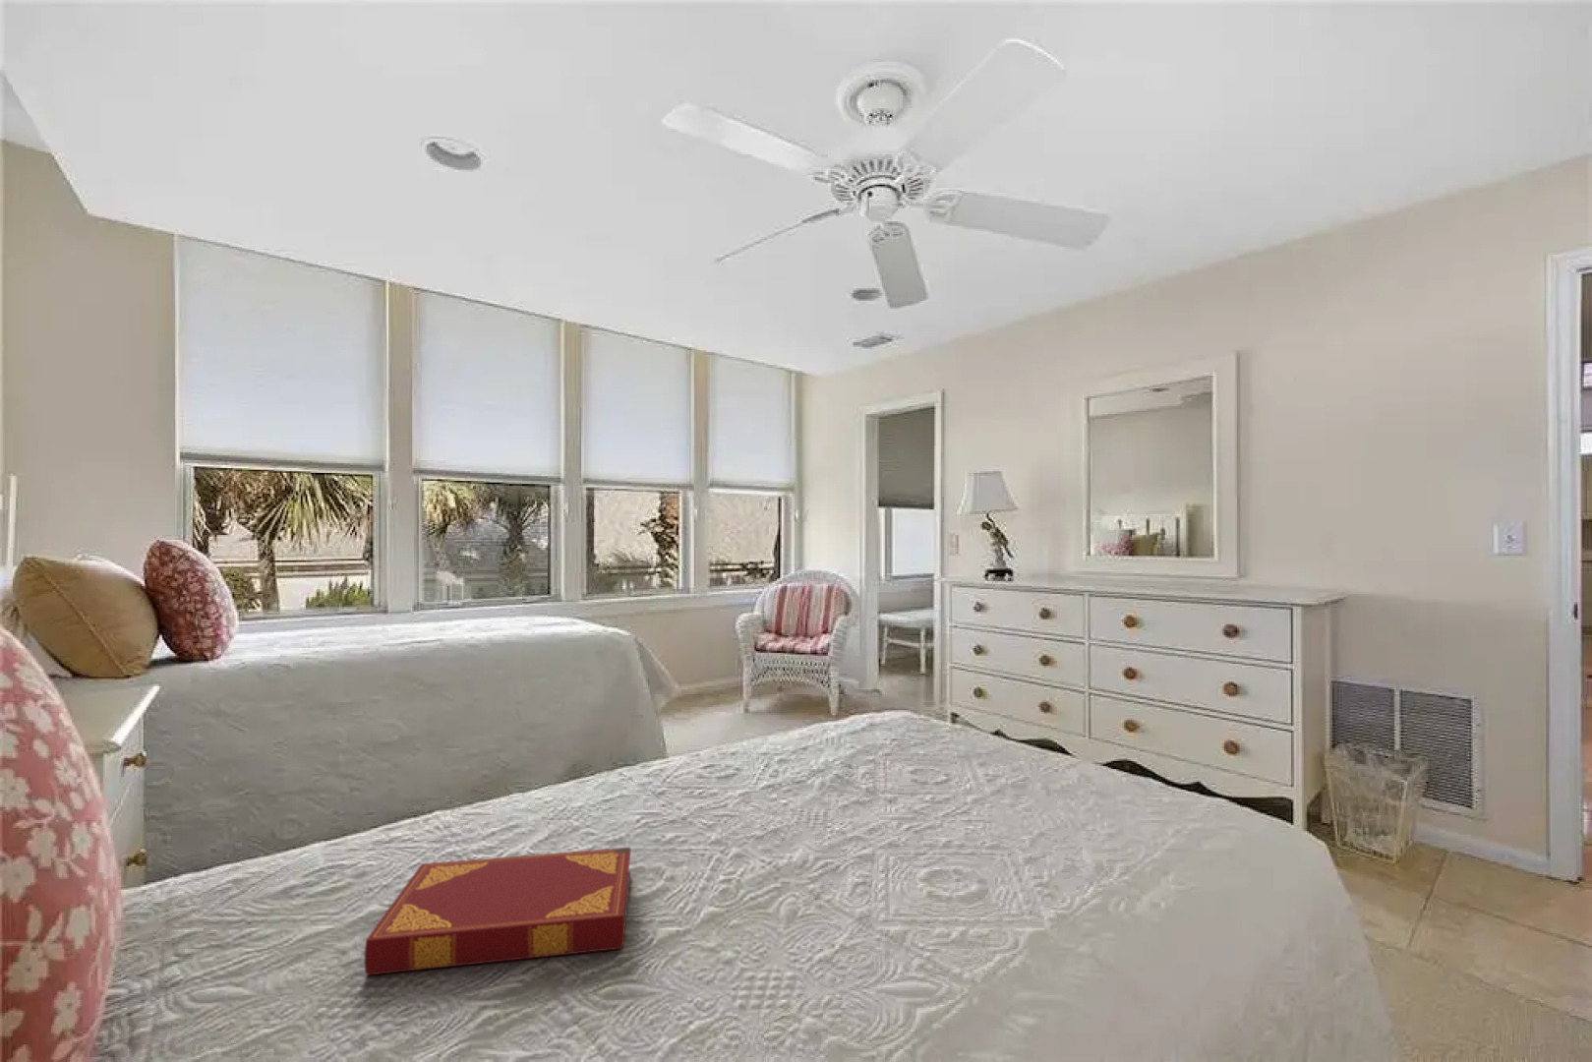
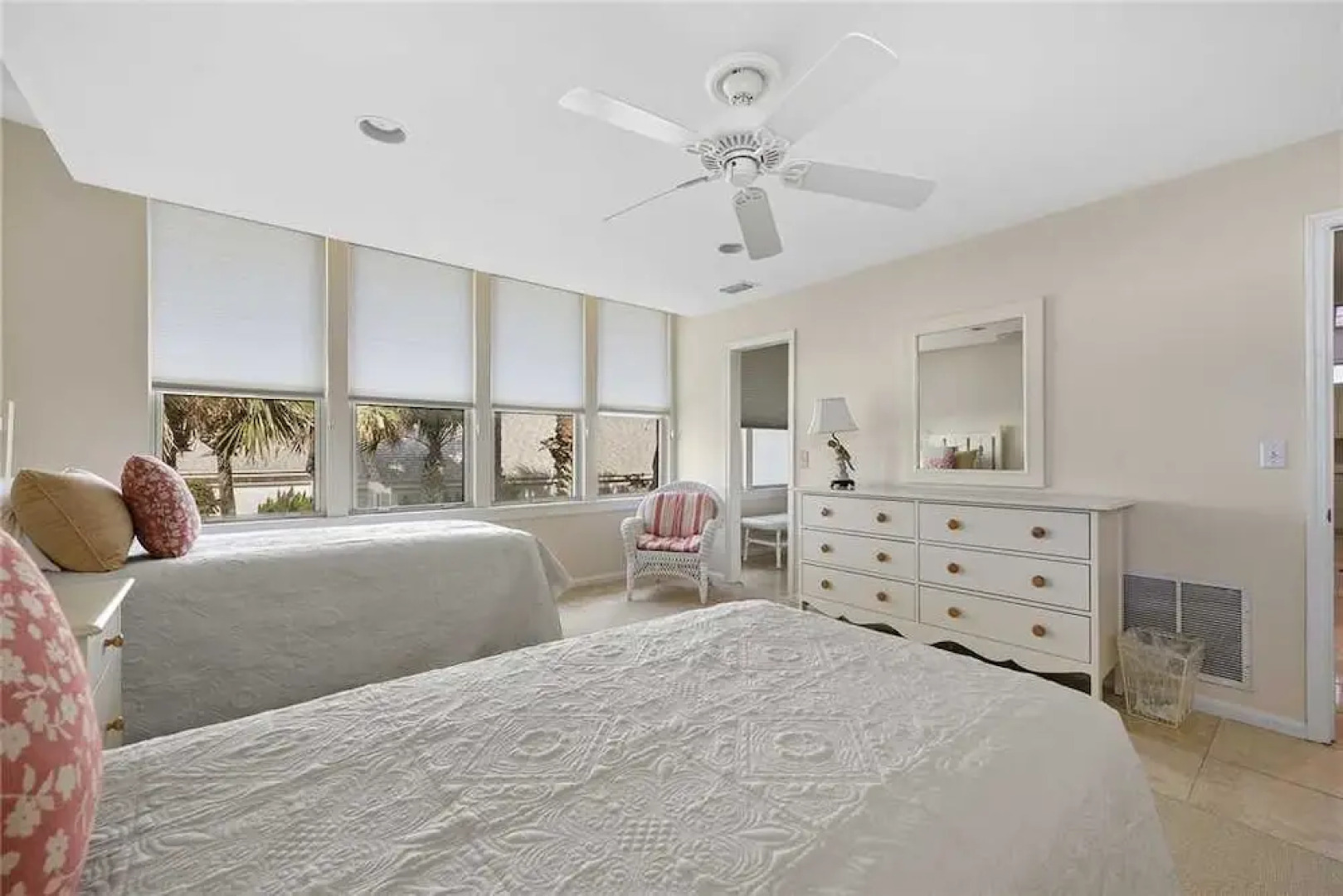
- hardback book (514, 903)
